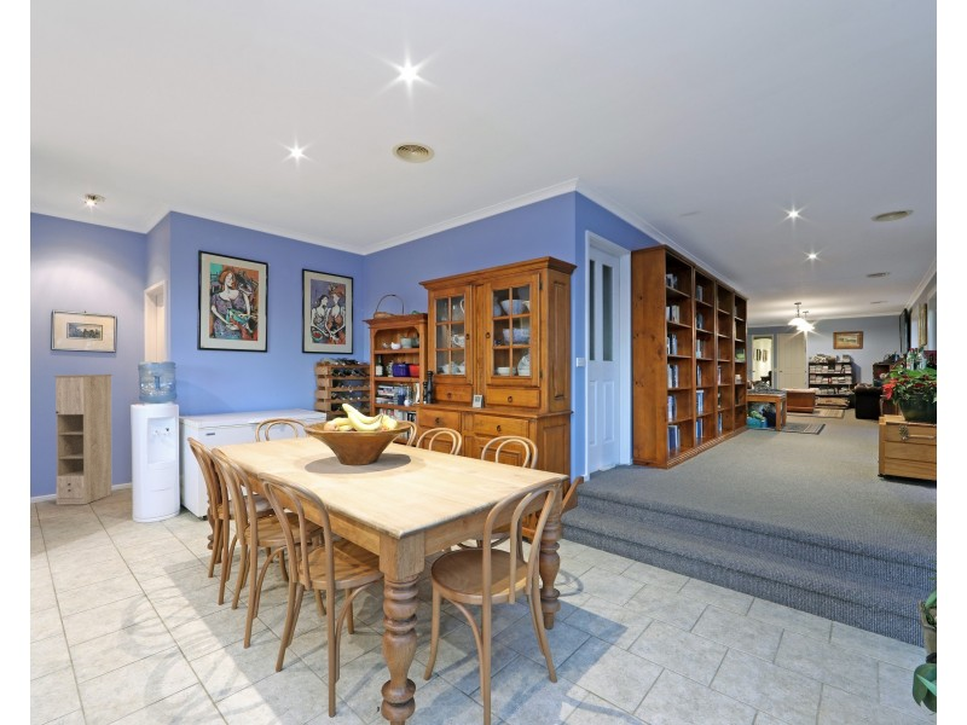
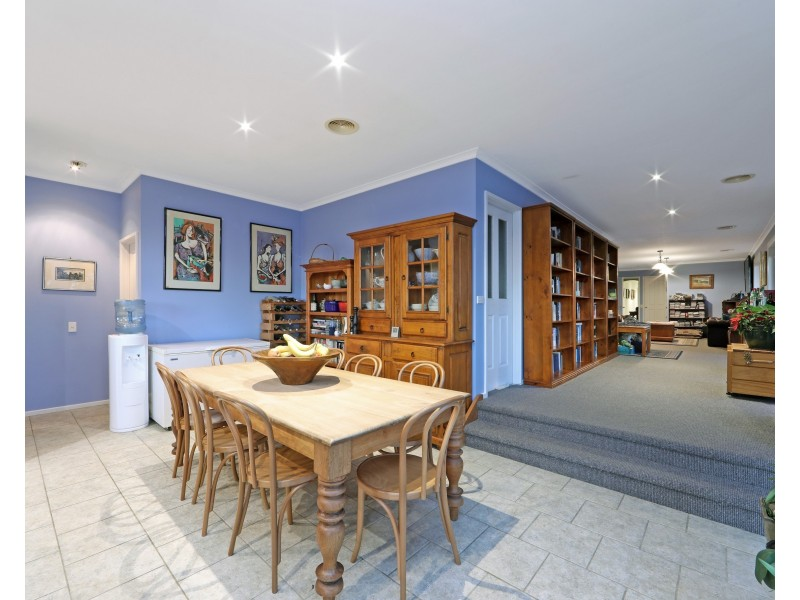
- storage cabinet (83, 436)
